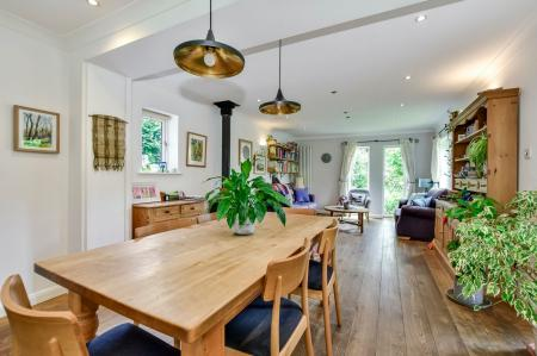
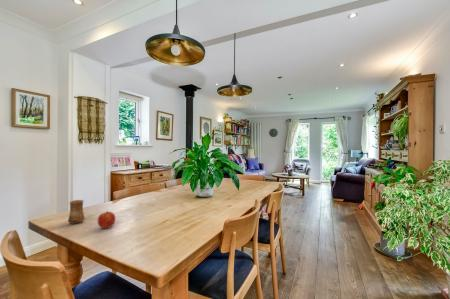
+ fruit (106, 218)
+ cup (76, 211)
